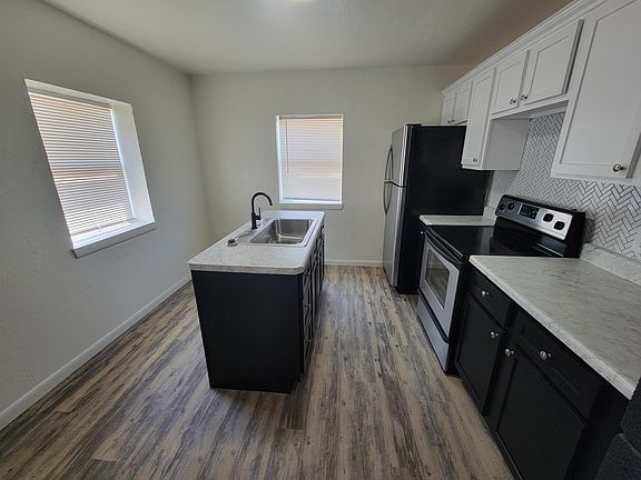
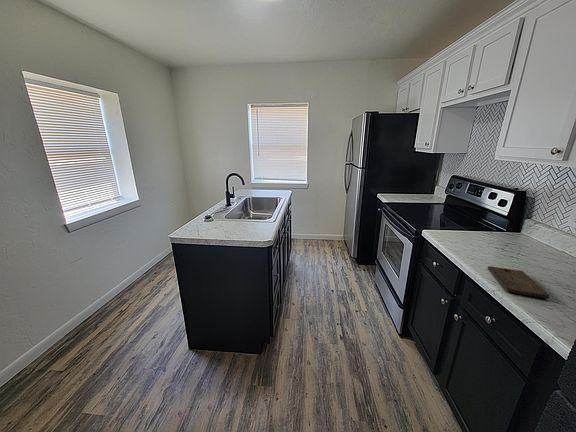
+ cutting board (515, 280)
